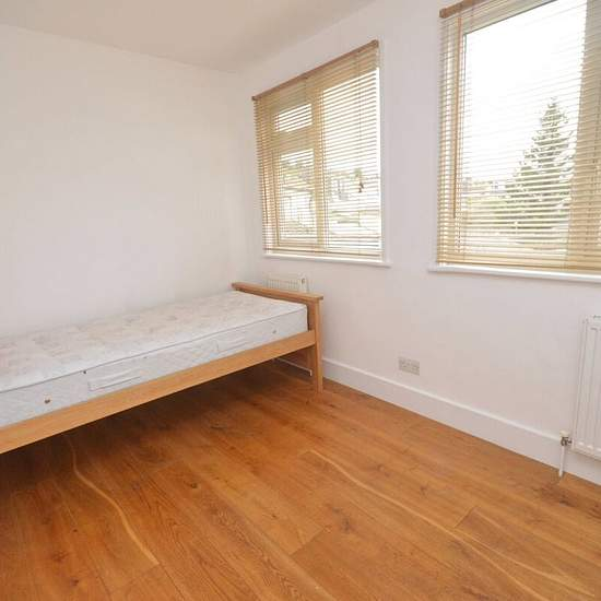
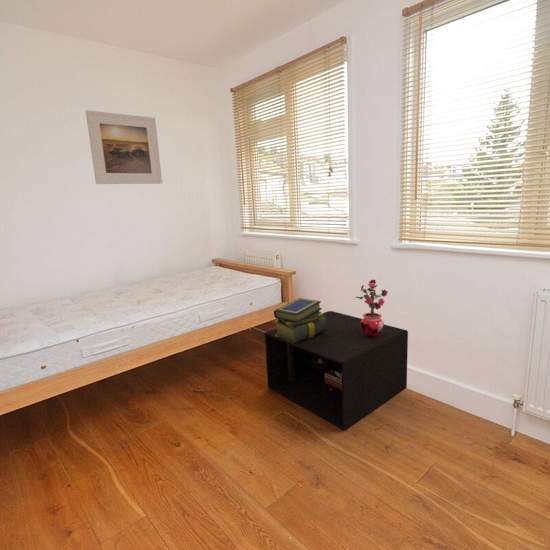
+ stack of books (299, 319)
+ potted plant (370, 306)
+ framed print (126, 149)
+ nightstand (335, 359)
